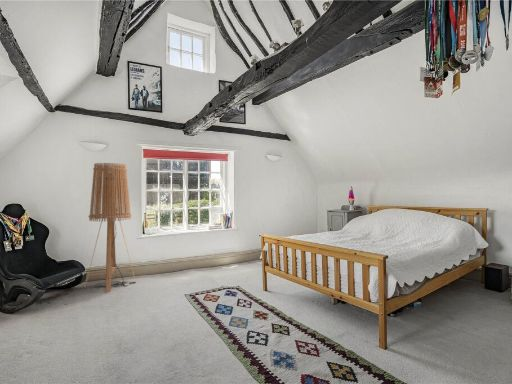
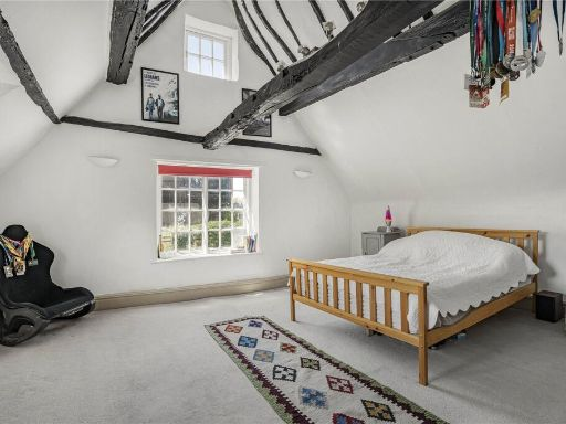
- floor lamp (110, 224)
